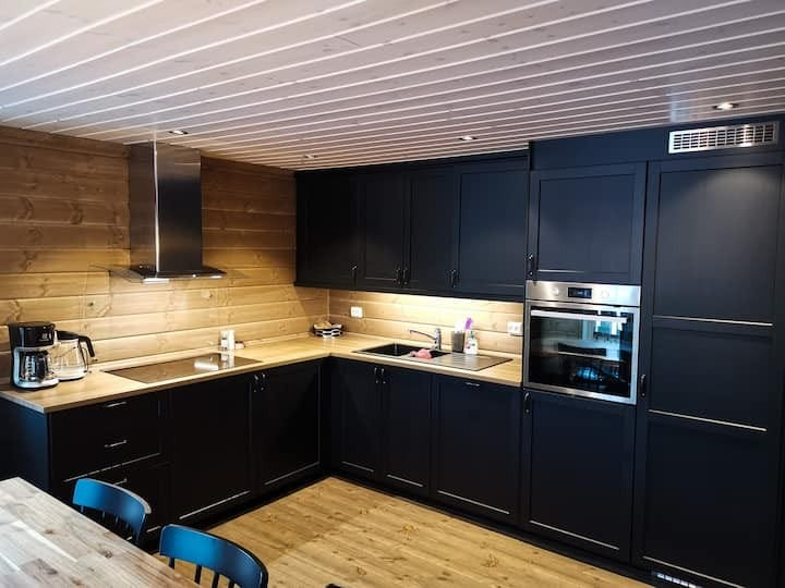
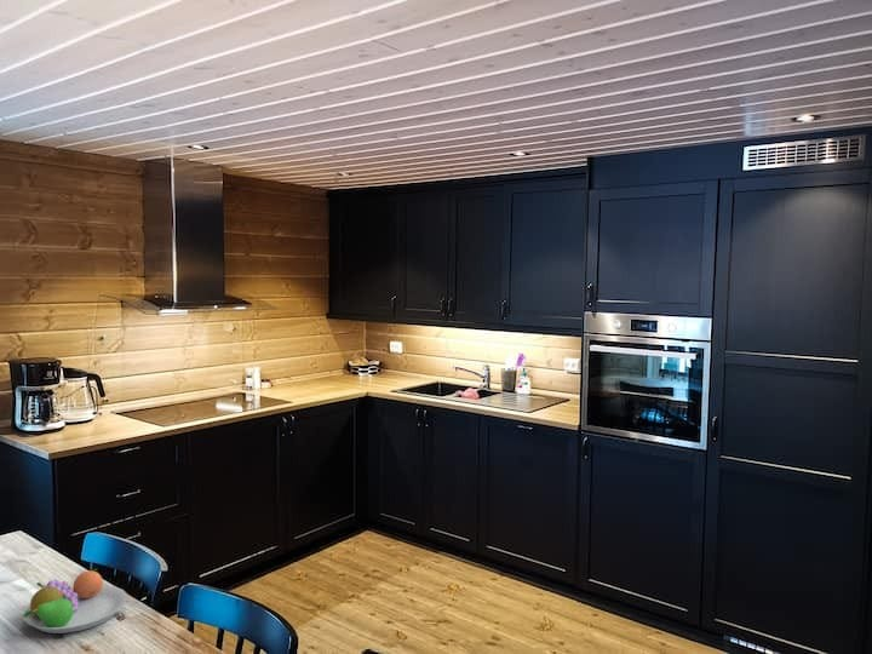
+ fruit bowl (73, 597)
